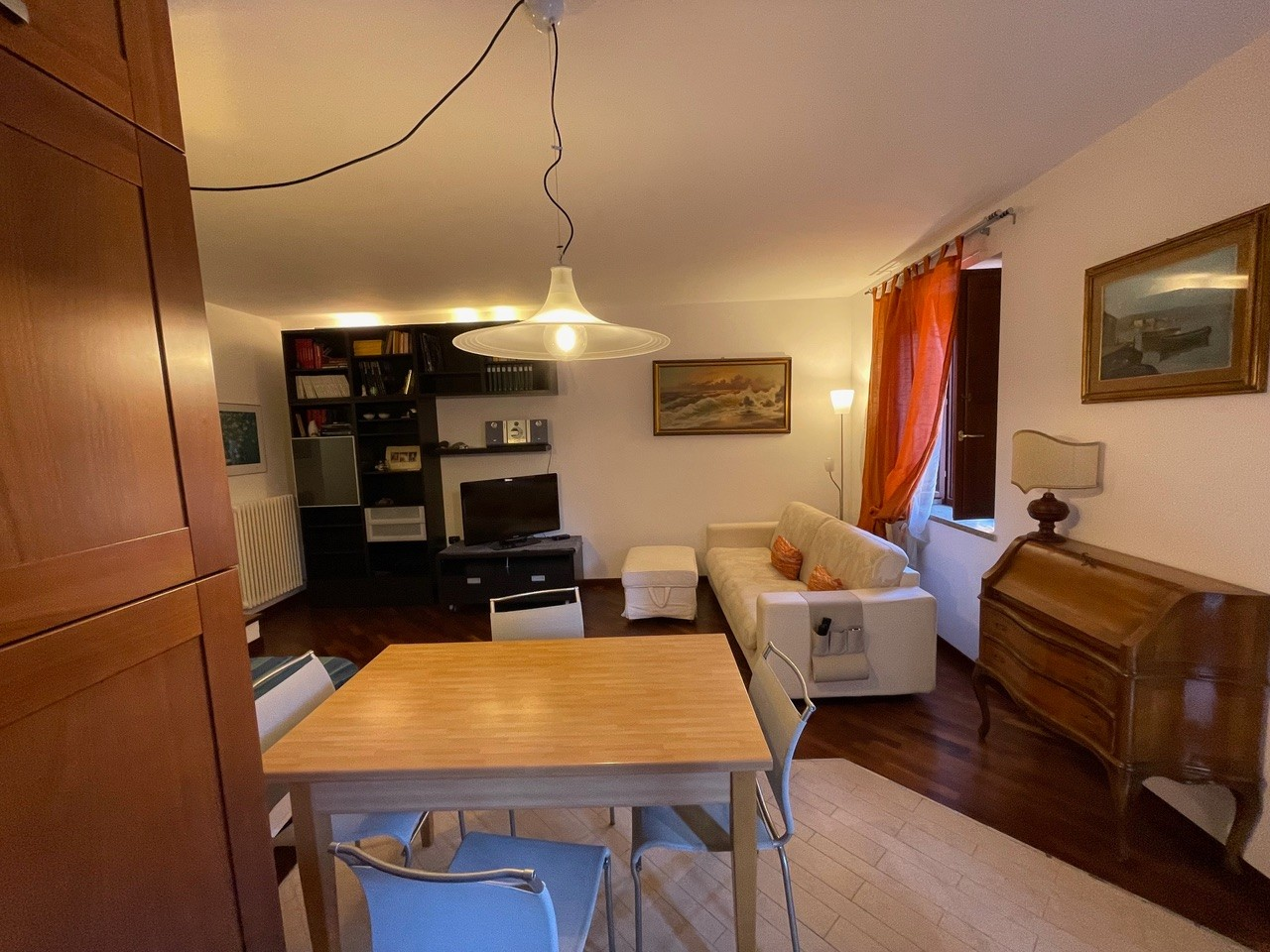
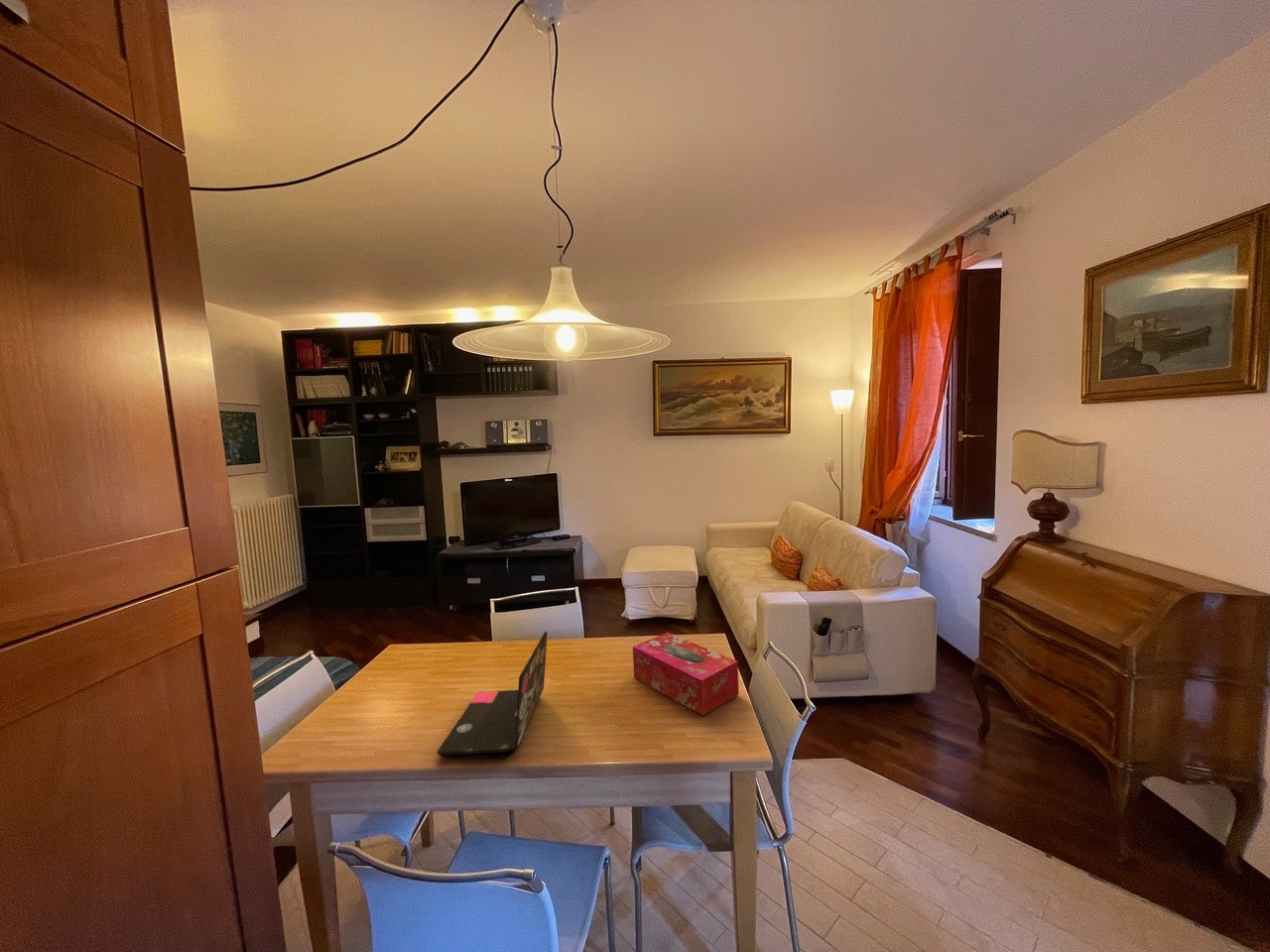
+ laptop (497, 691)
+ tissue box (683, 669)
